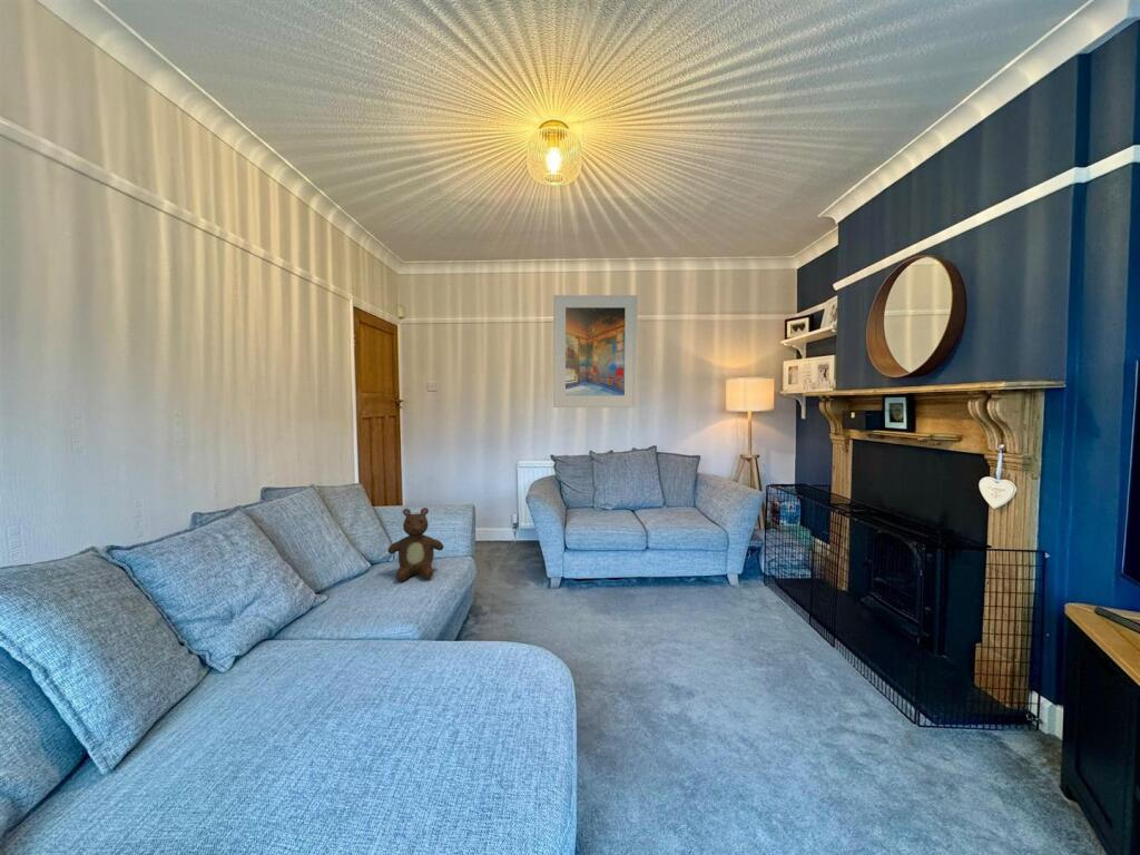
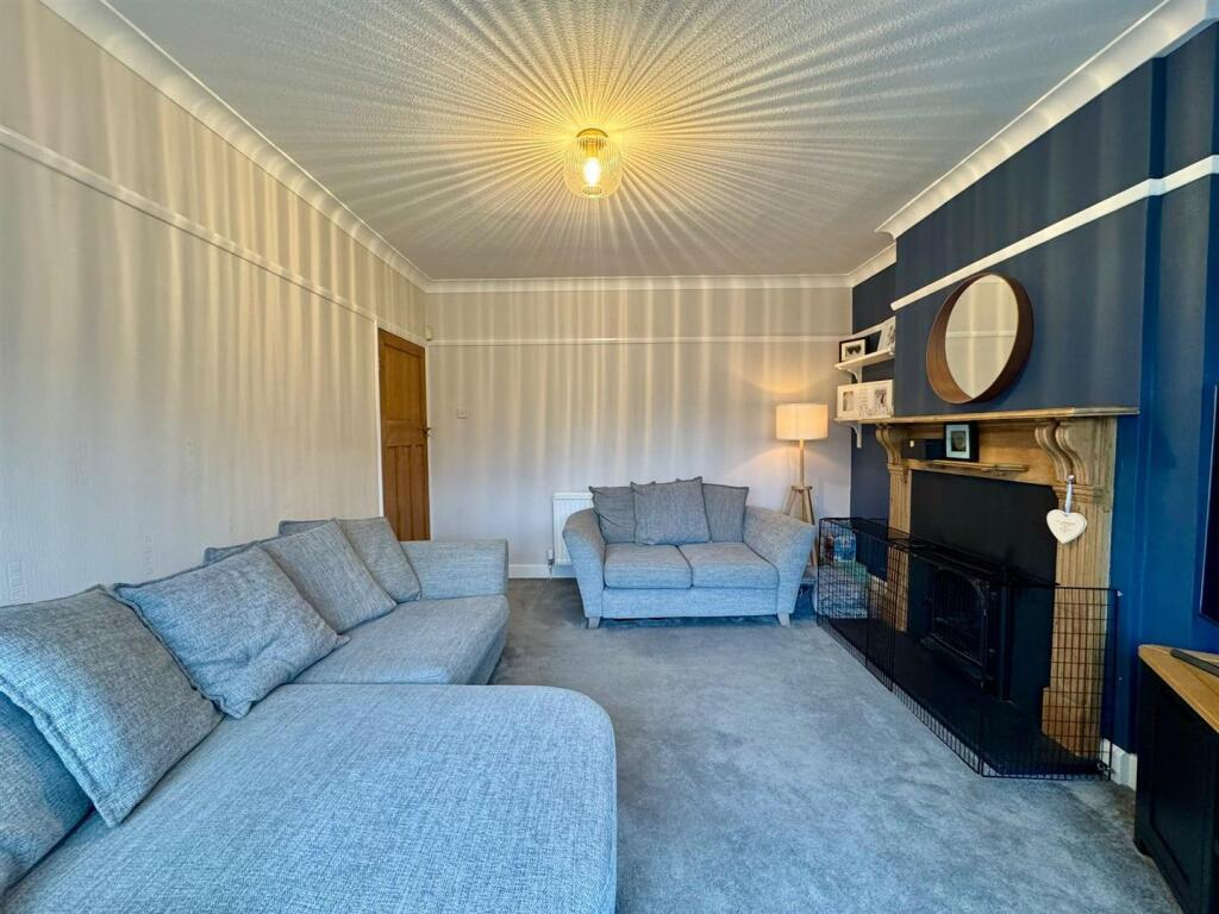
- teddy bear (415, 542)
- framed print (594, 351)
